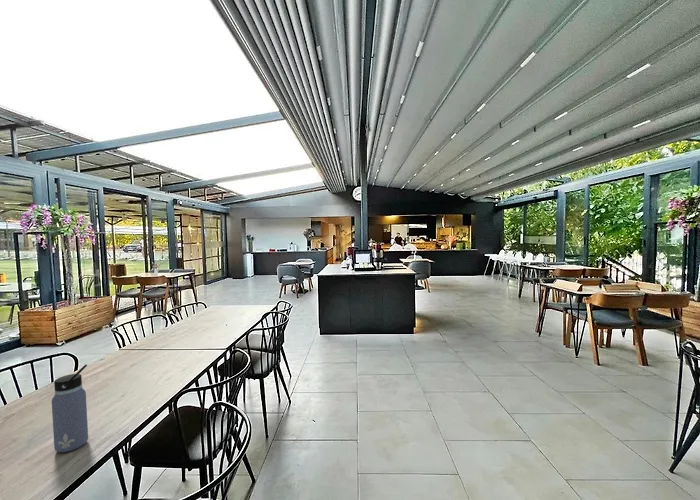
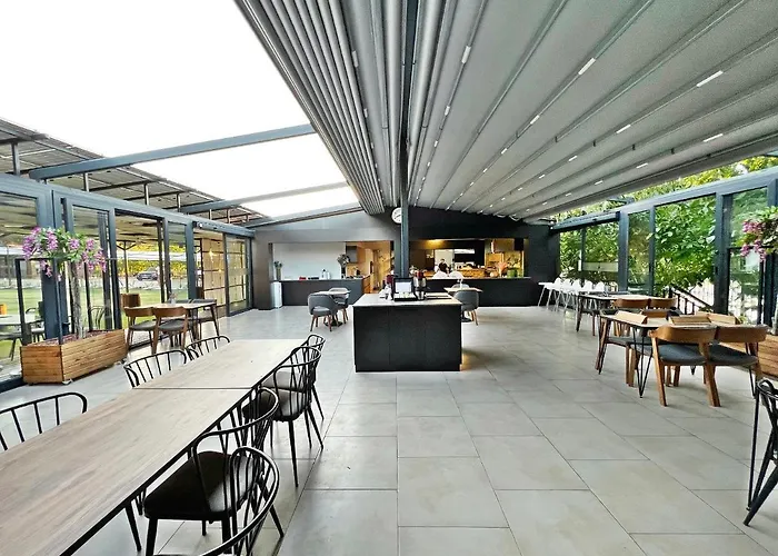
- water bottle (71, 406)
